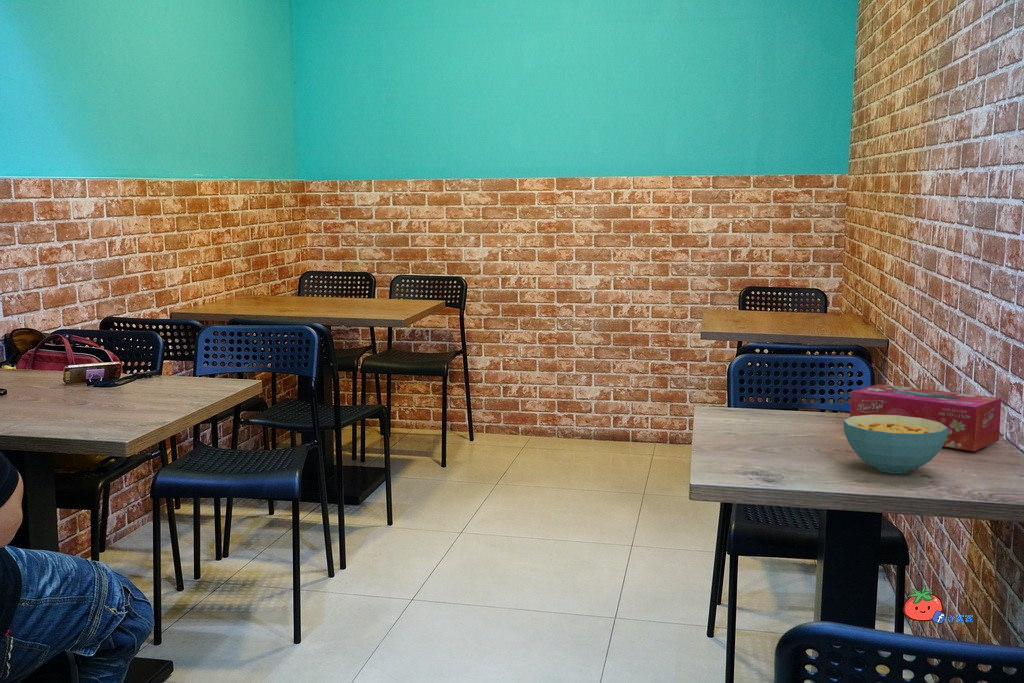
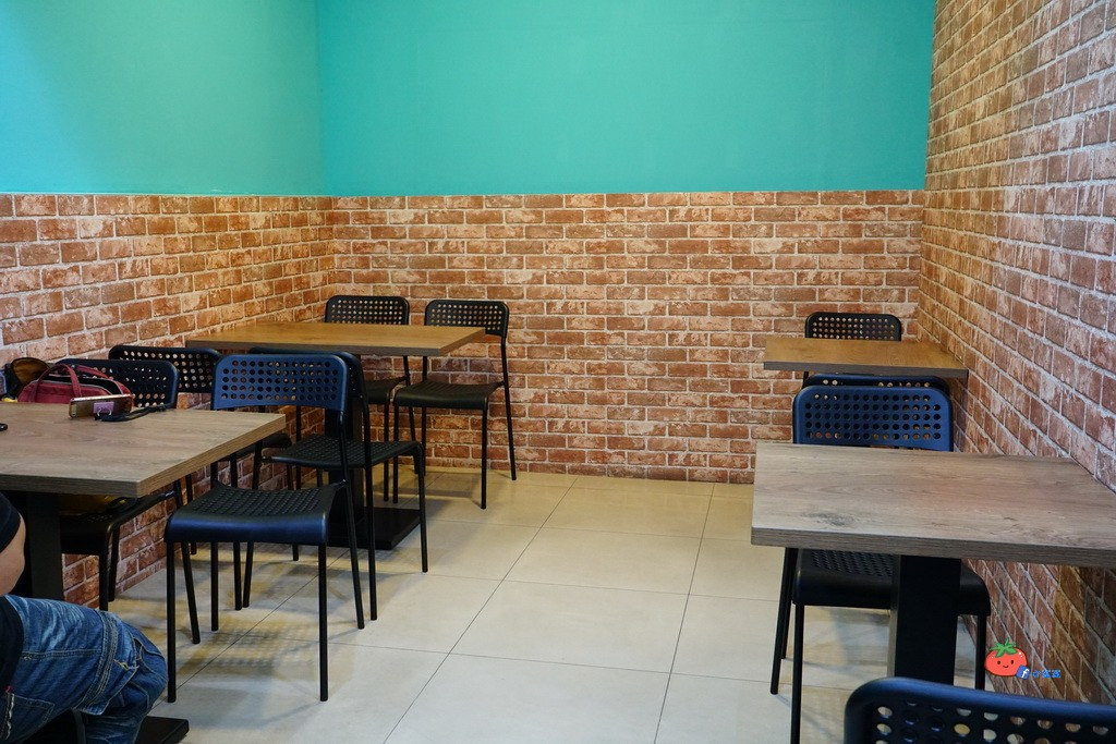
- cereal bowl (893, 446)
- tissue box (923, 415)
